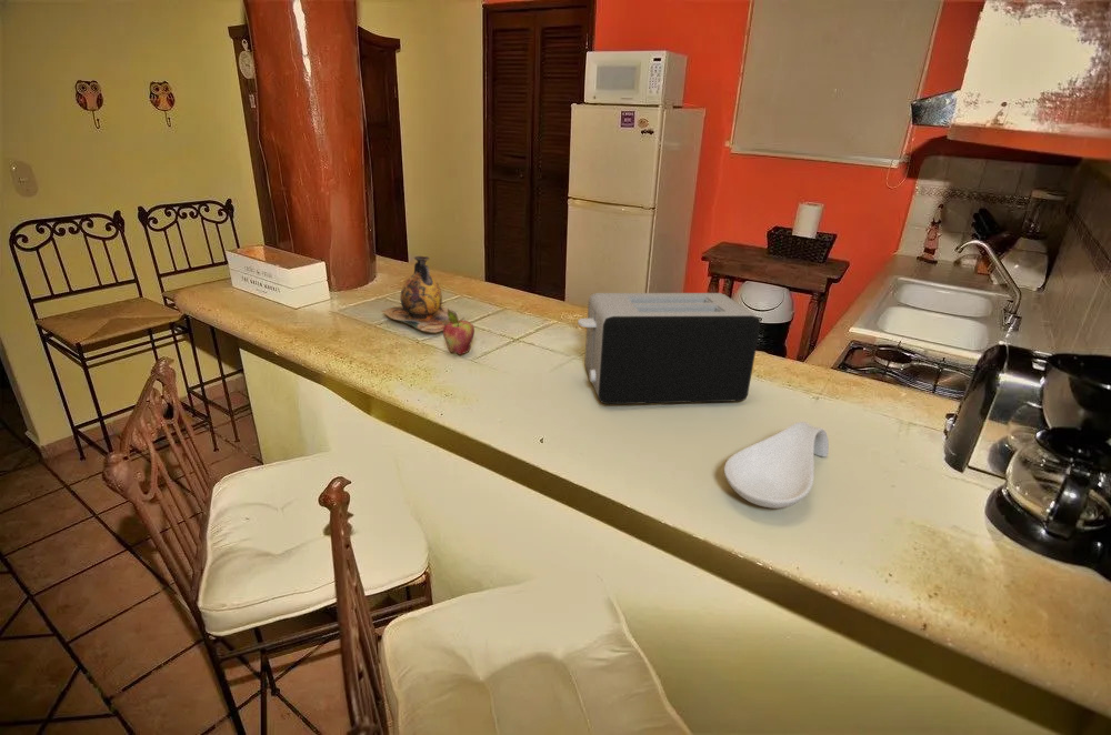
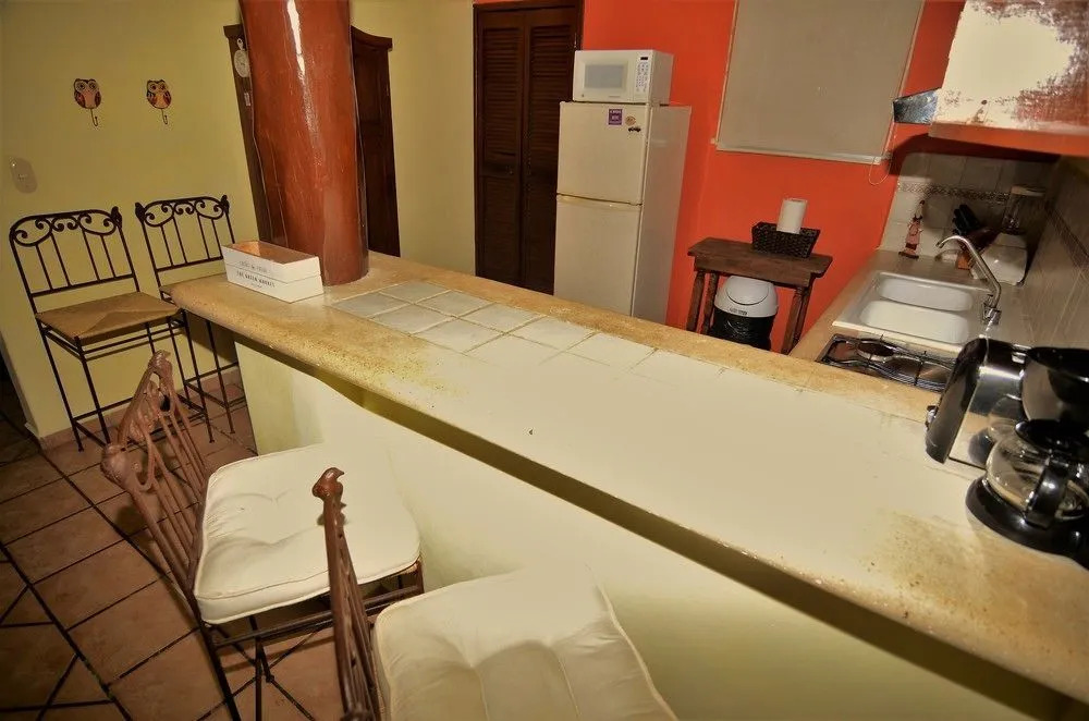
- spoon rest (784, 459)
- toaster (665, 345)
- fruit (458, 331)
- vase (422, 288)
